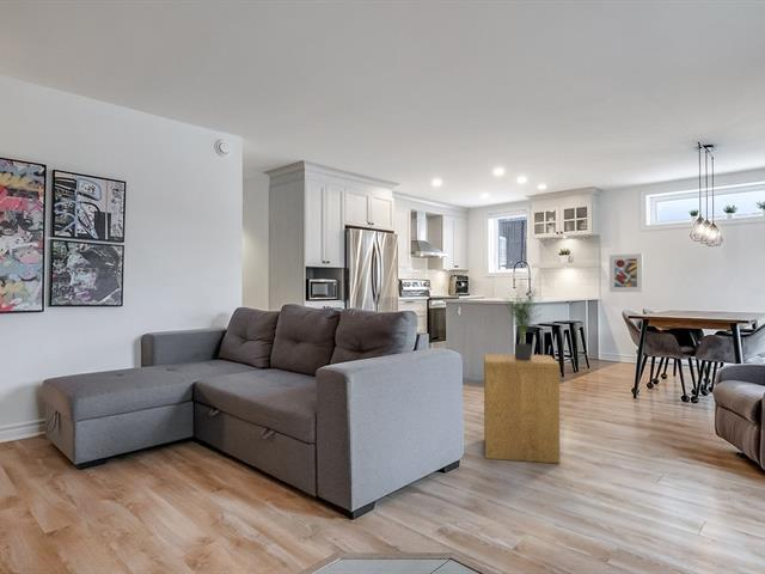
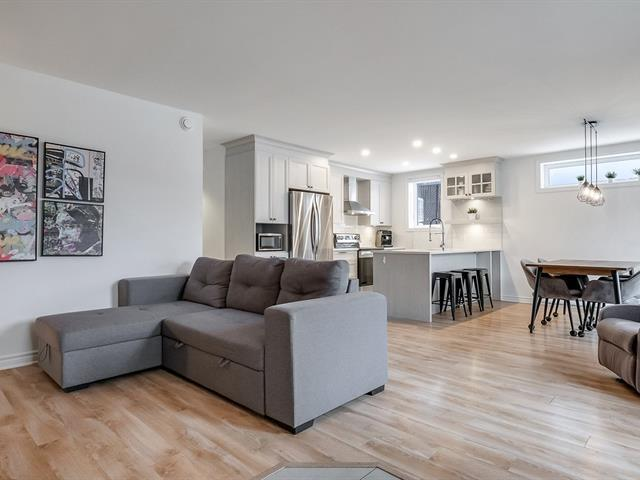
- potted plant (521, 319)
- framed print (625, 273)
- side table (519, 404)
